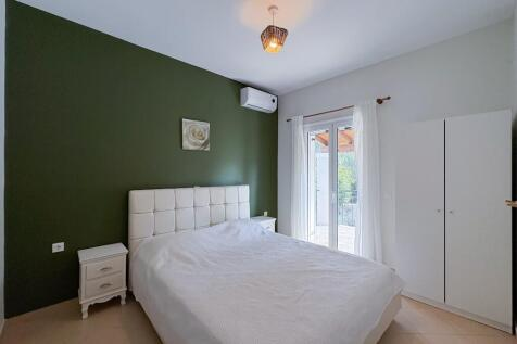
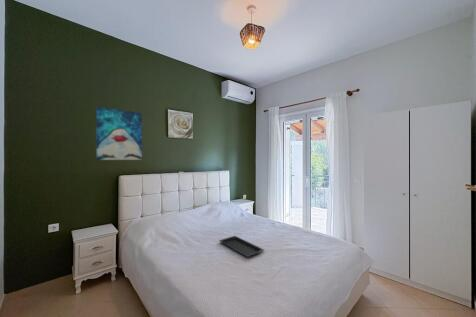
+ serving tray (240, 246)
+ wall art (120, 135)
